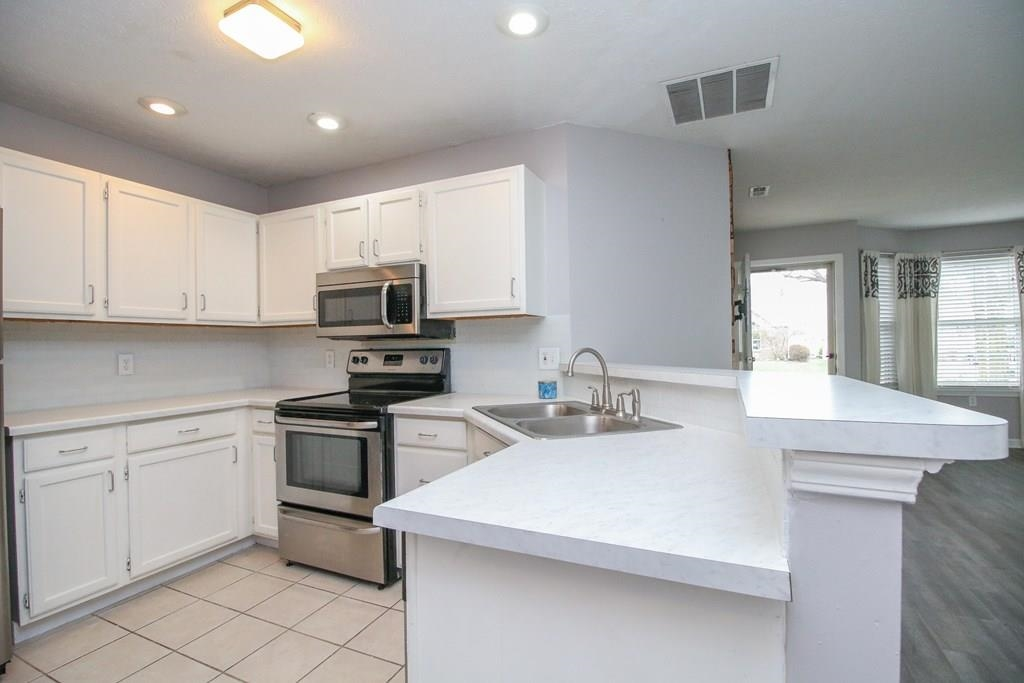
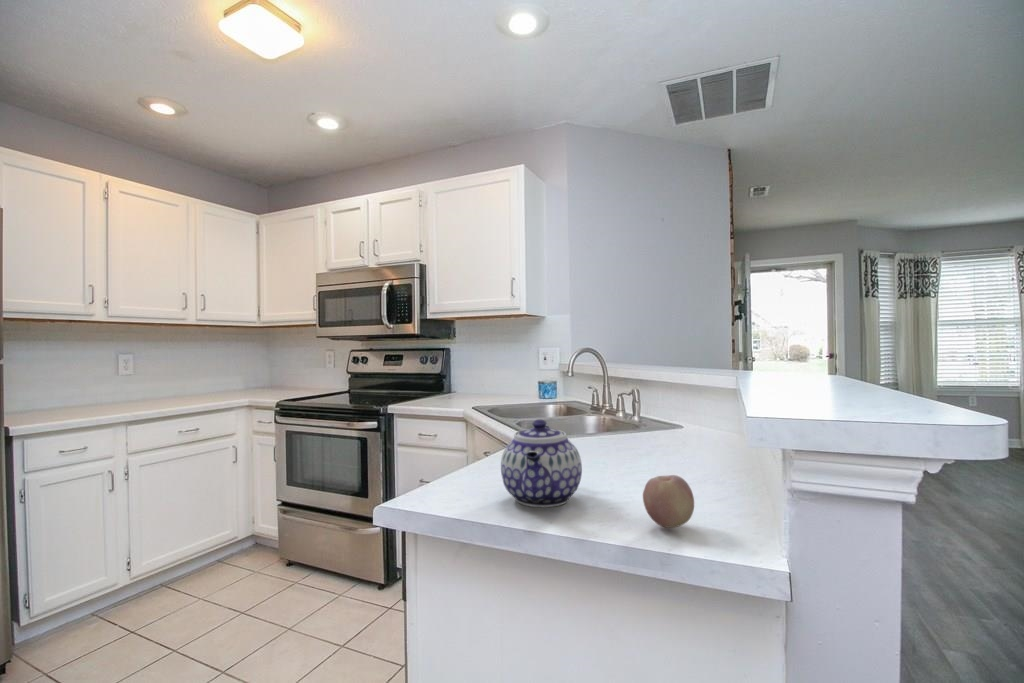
+ teapot (540, 459)
+ fruit (668, 501)
